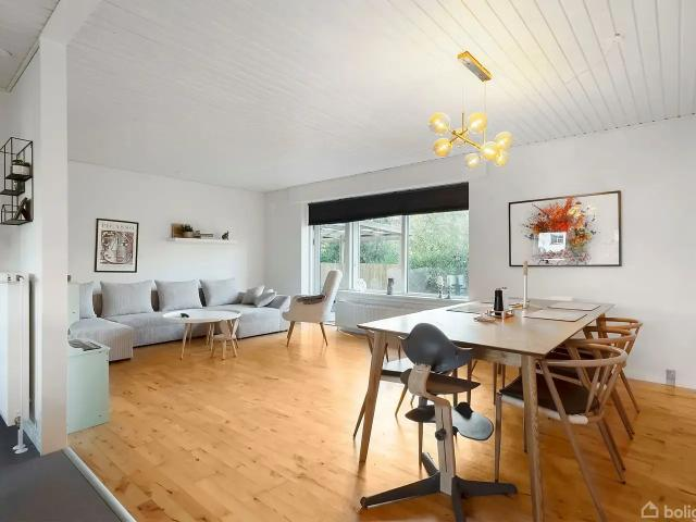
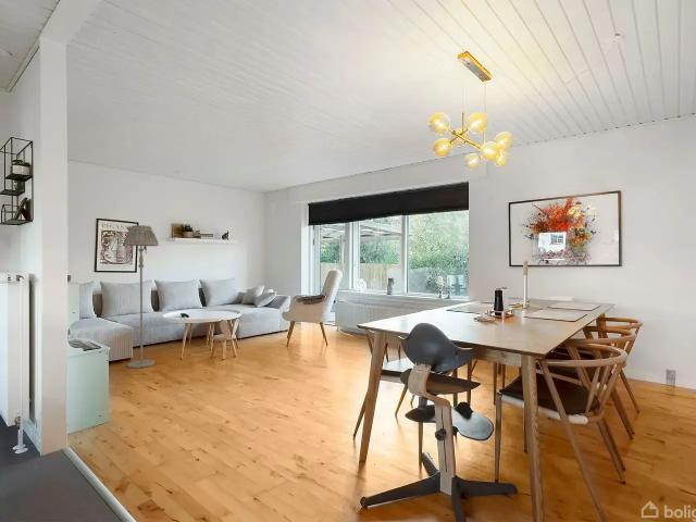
+ floor lamp (141, 295)
